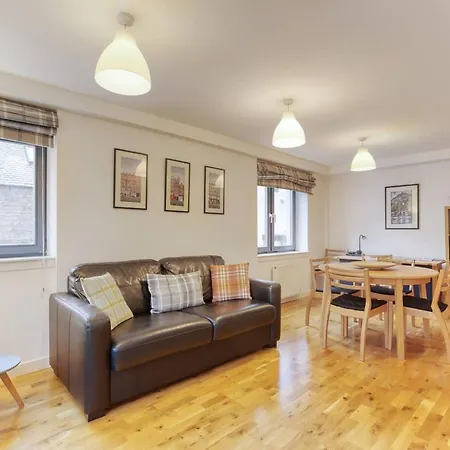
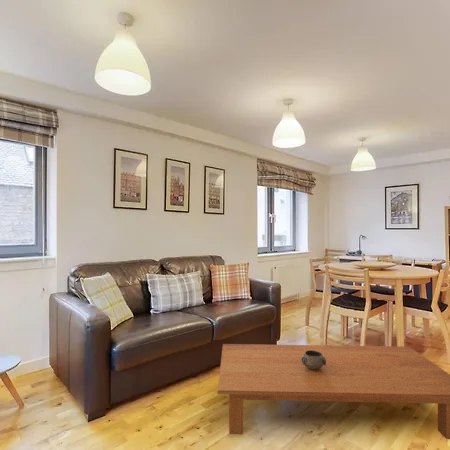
+ decorative bowl (311, 359)
+ coffee table (328, 386)
